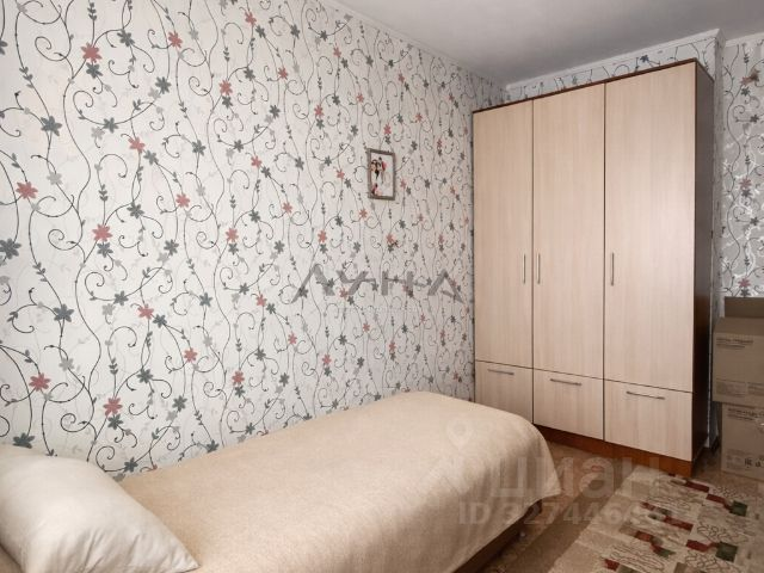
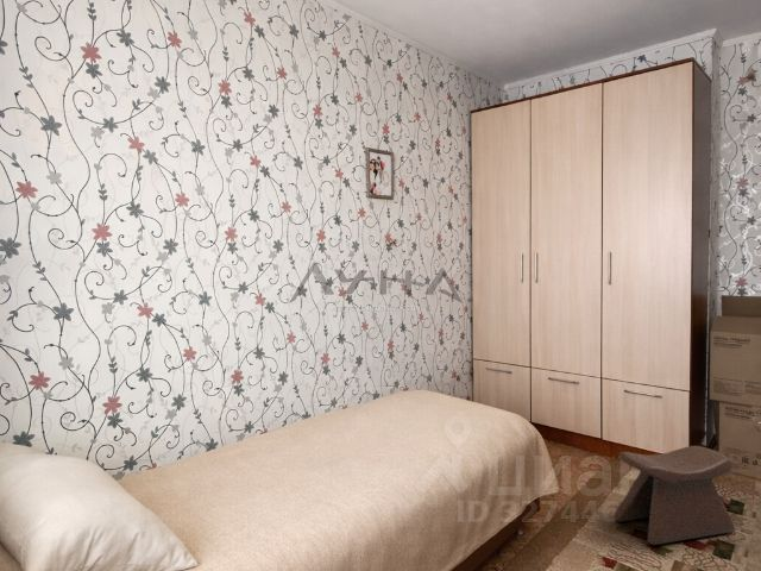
+ stool (673, 489)
